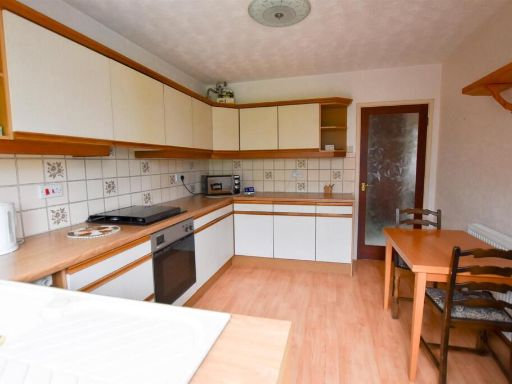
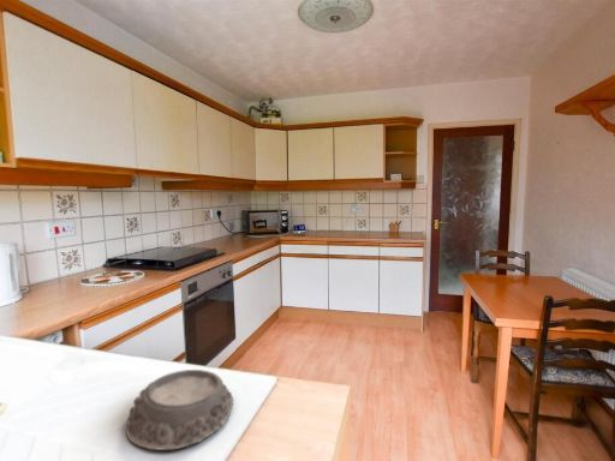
+ mortar (183, 397)
